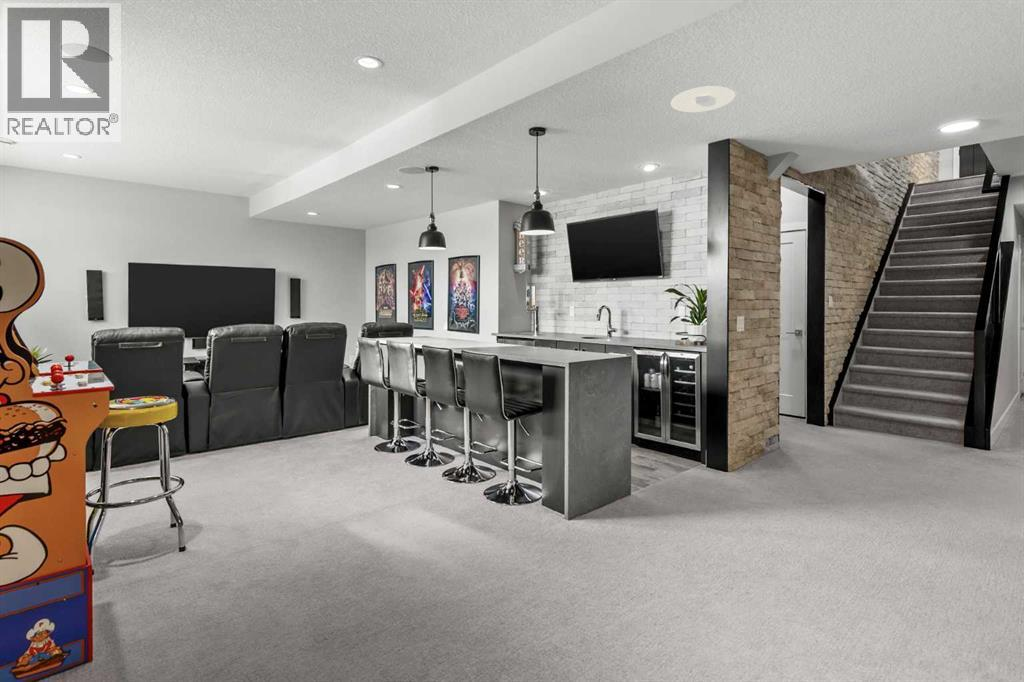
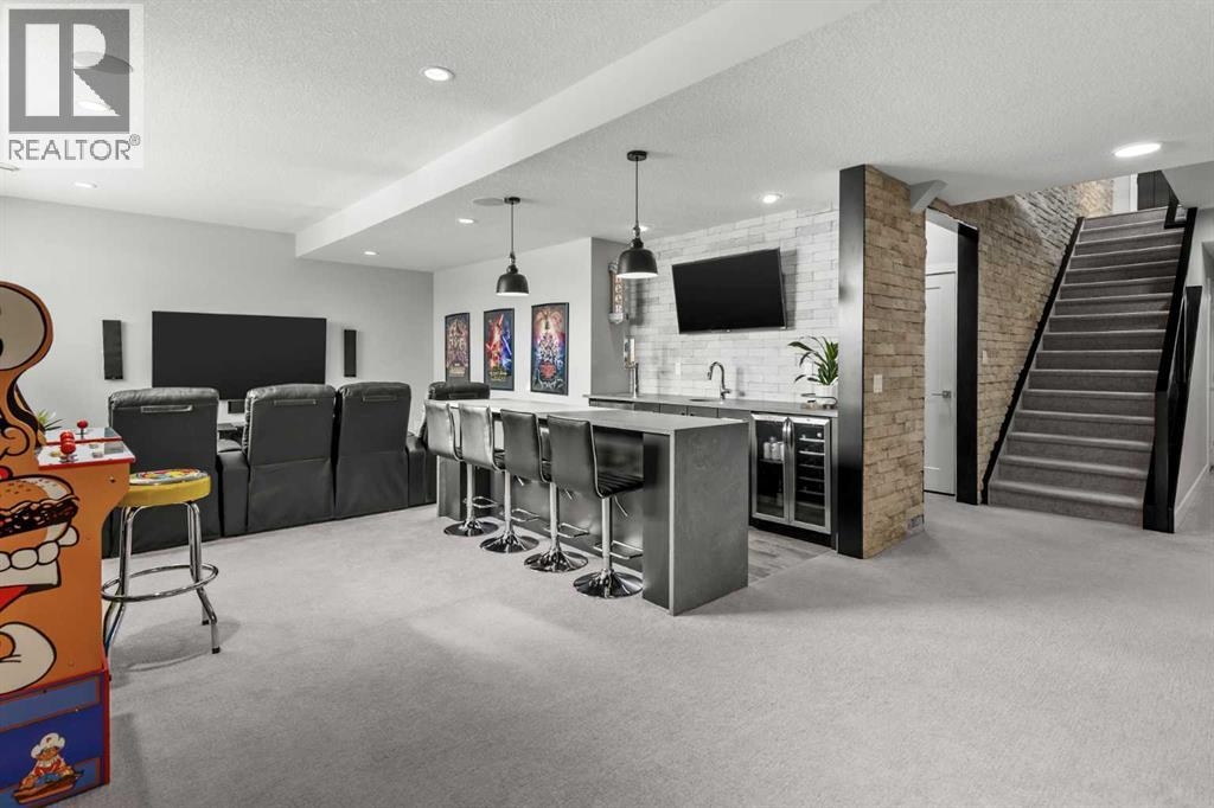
- recessed light (702, 96)
